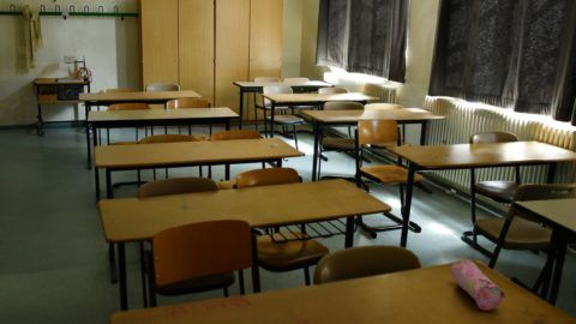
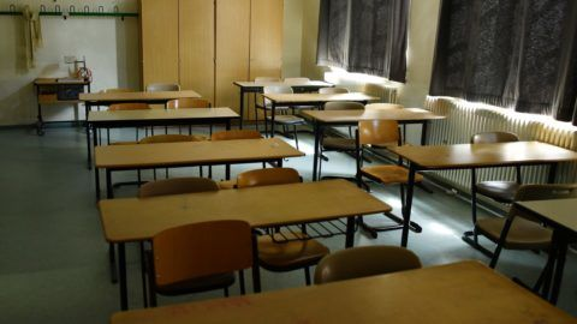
- pencil case (475, 282)
